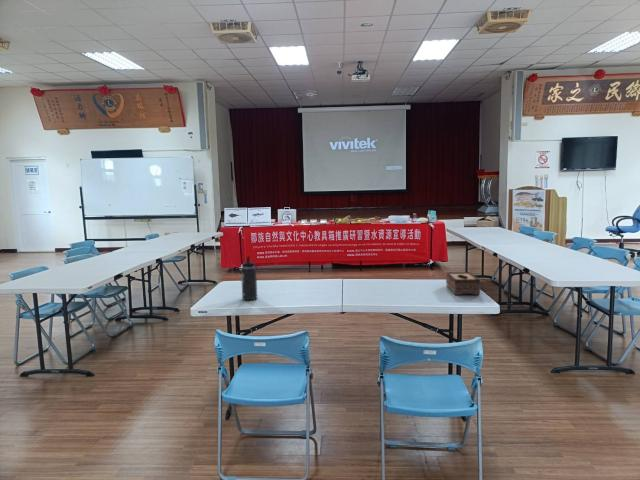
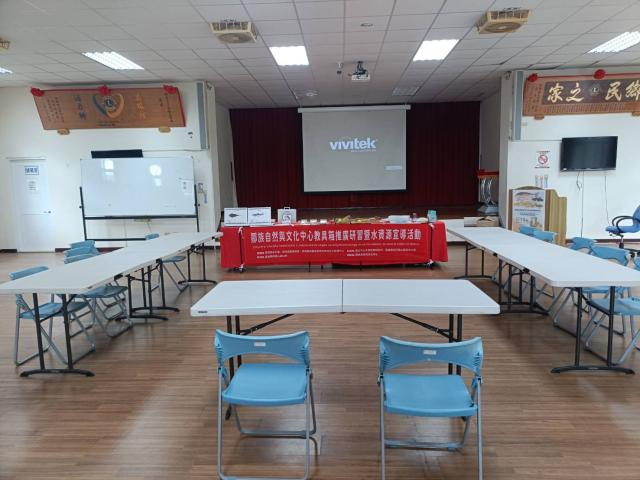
- thermos bottle (249, 277)
- tissue box (462, 283)
